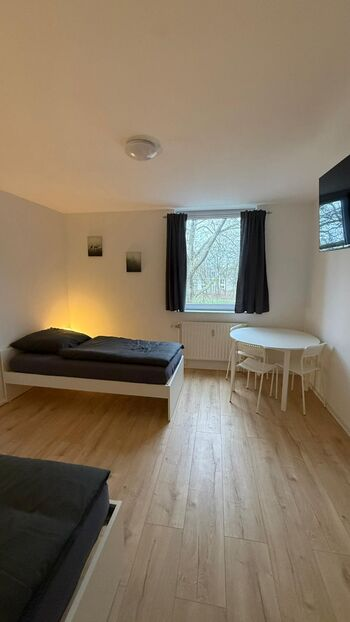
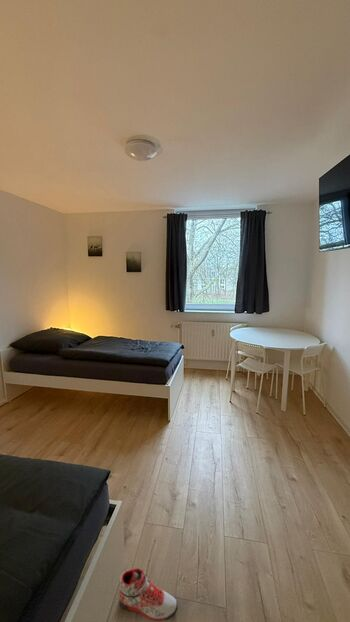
+ sneaker (147, 592)
